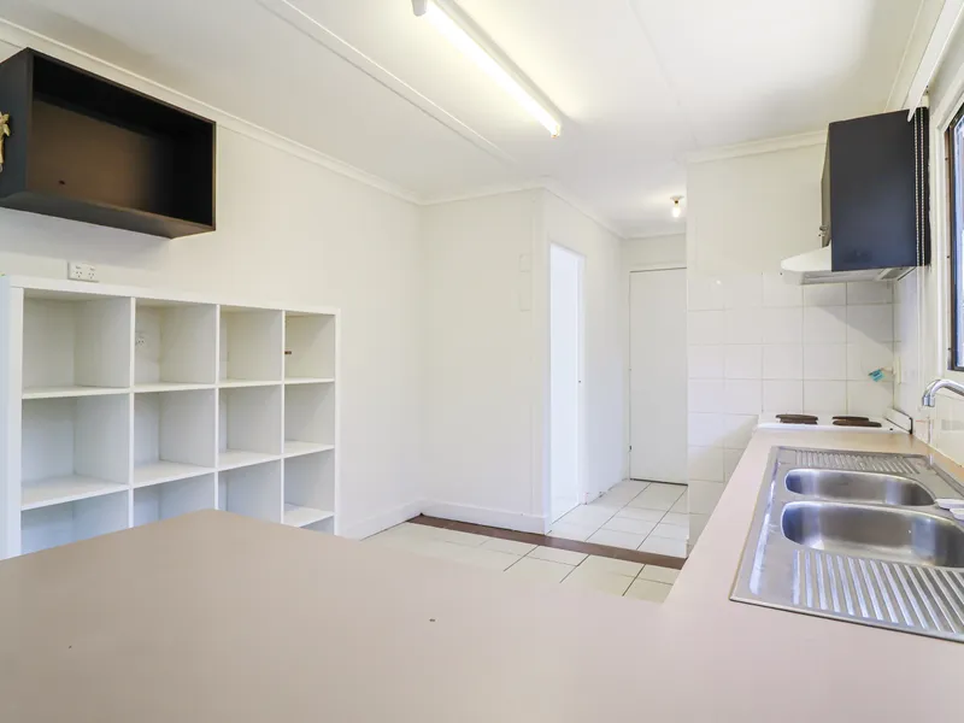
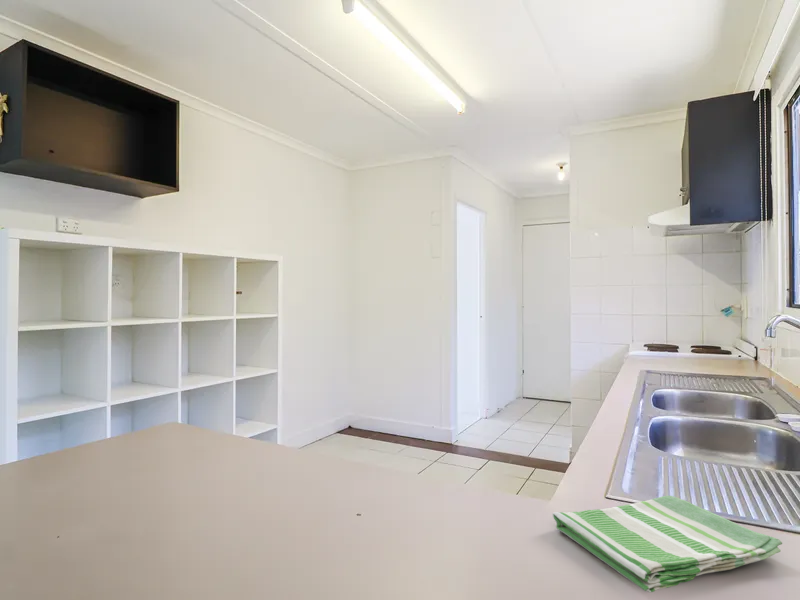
+ dish towel (659, 532)
